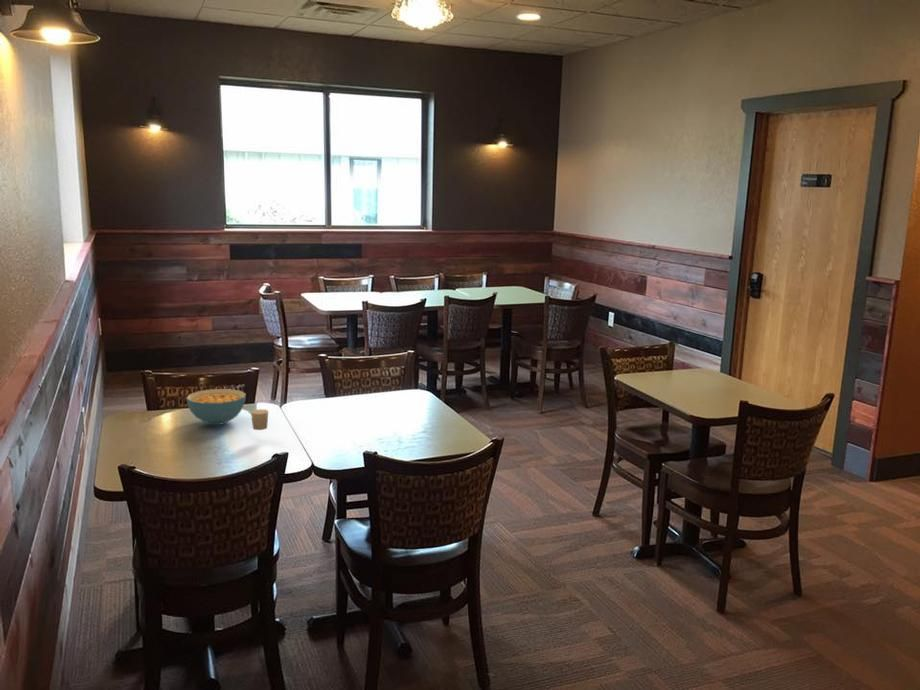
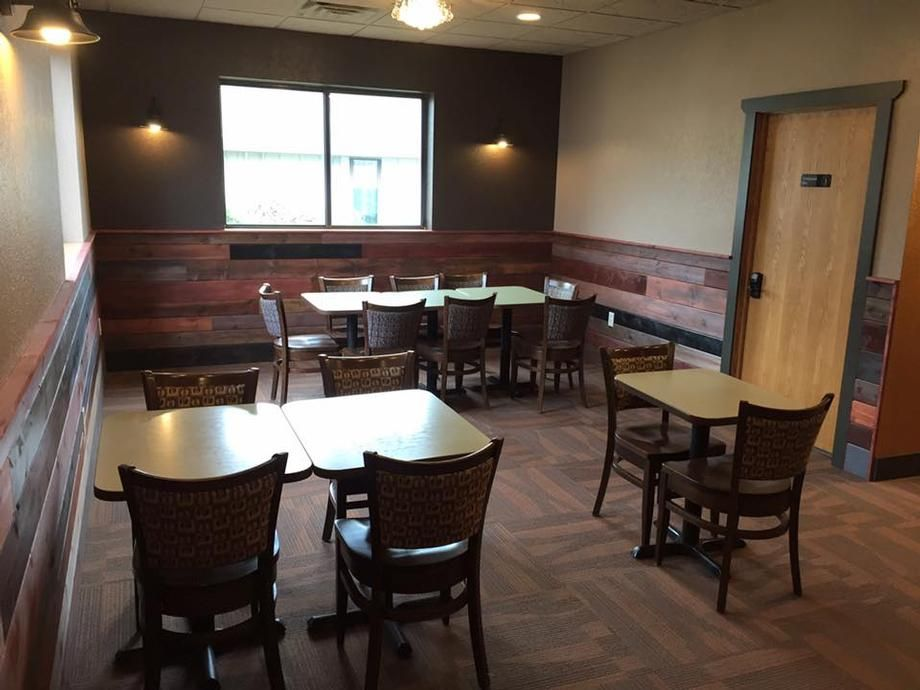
- cereal bowl (217, 409)
- candle (260, 426)
